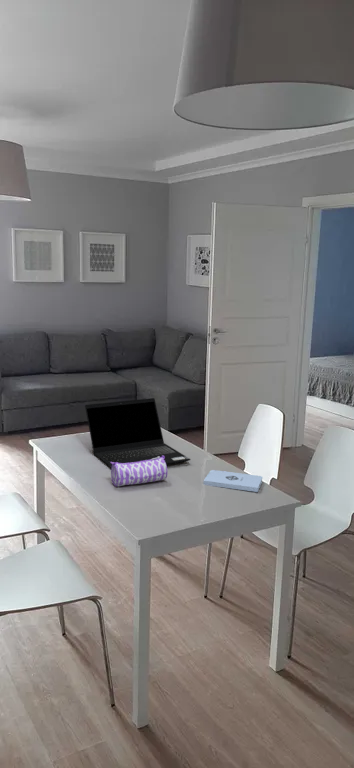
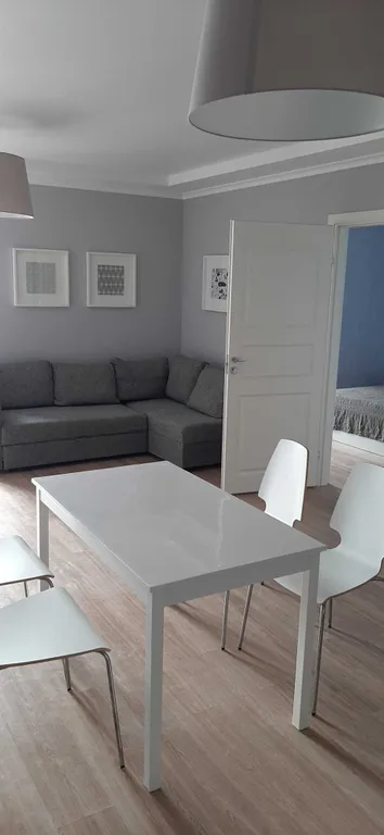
- laptop computer (136, 433)
- notepad (233, 480)
- pencil case (139, 470)
